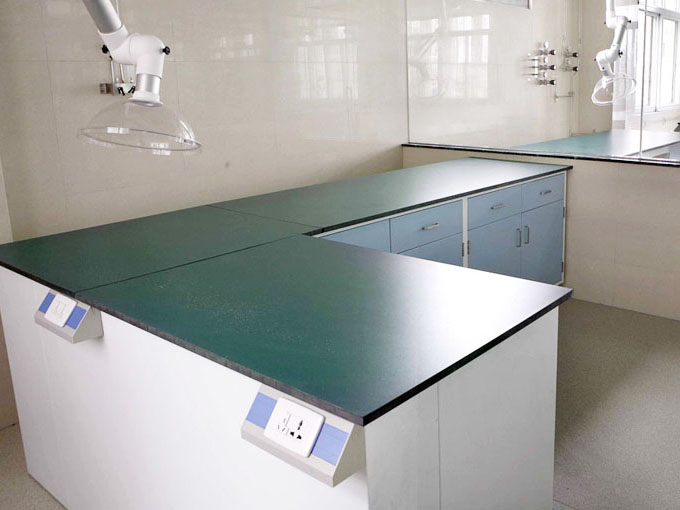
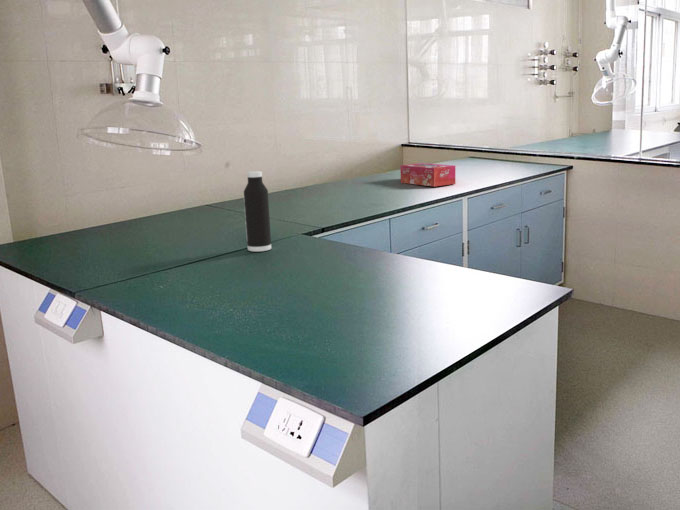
+ tissue box (427, 174)
+ water bottle (256, 211)
